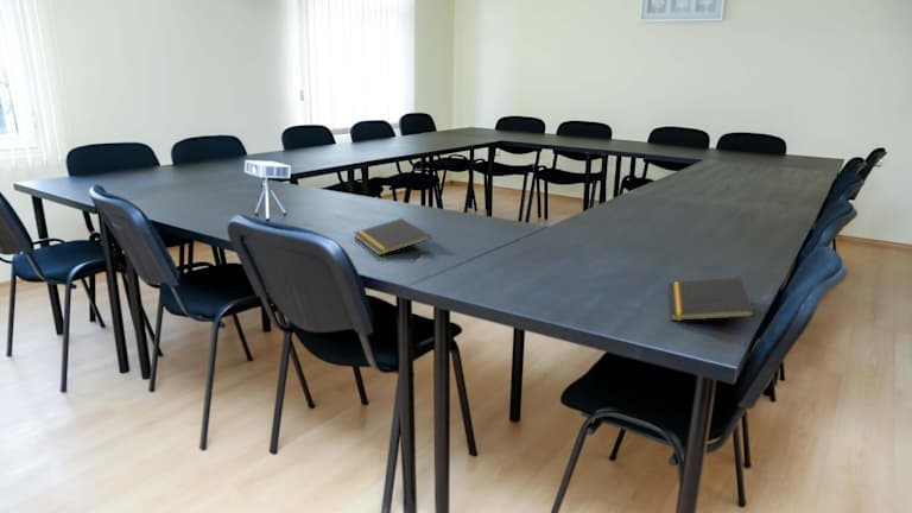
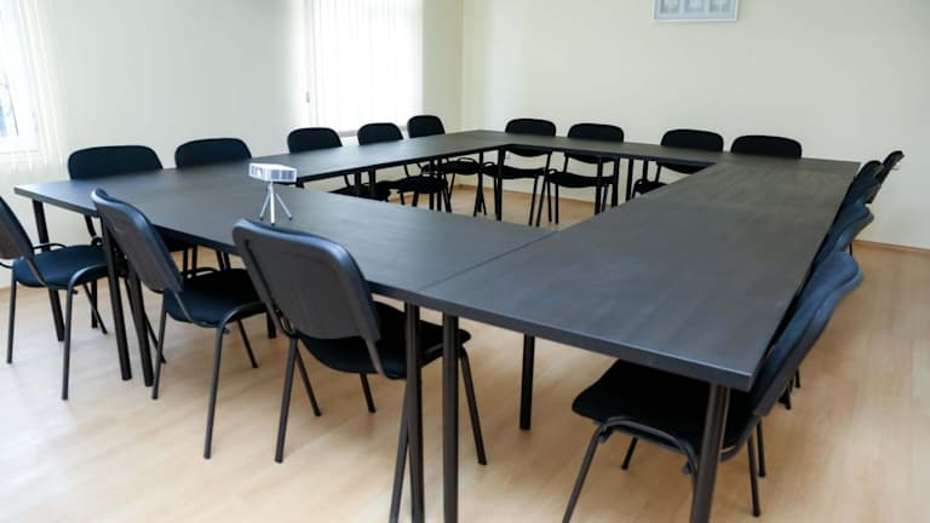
- notepad (391, 235)
- notepad (707, 297)
